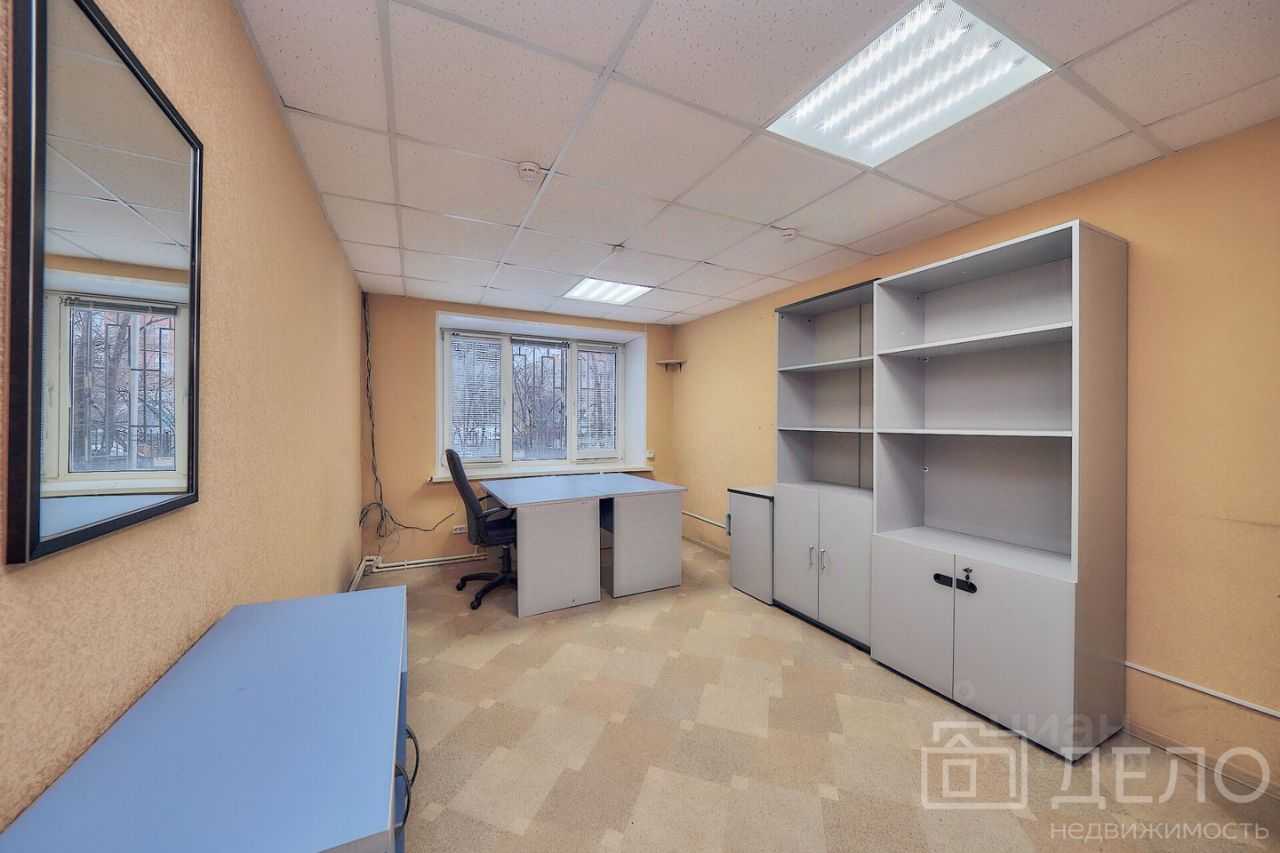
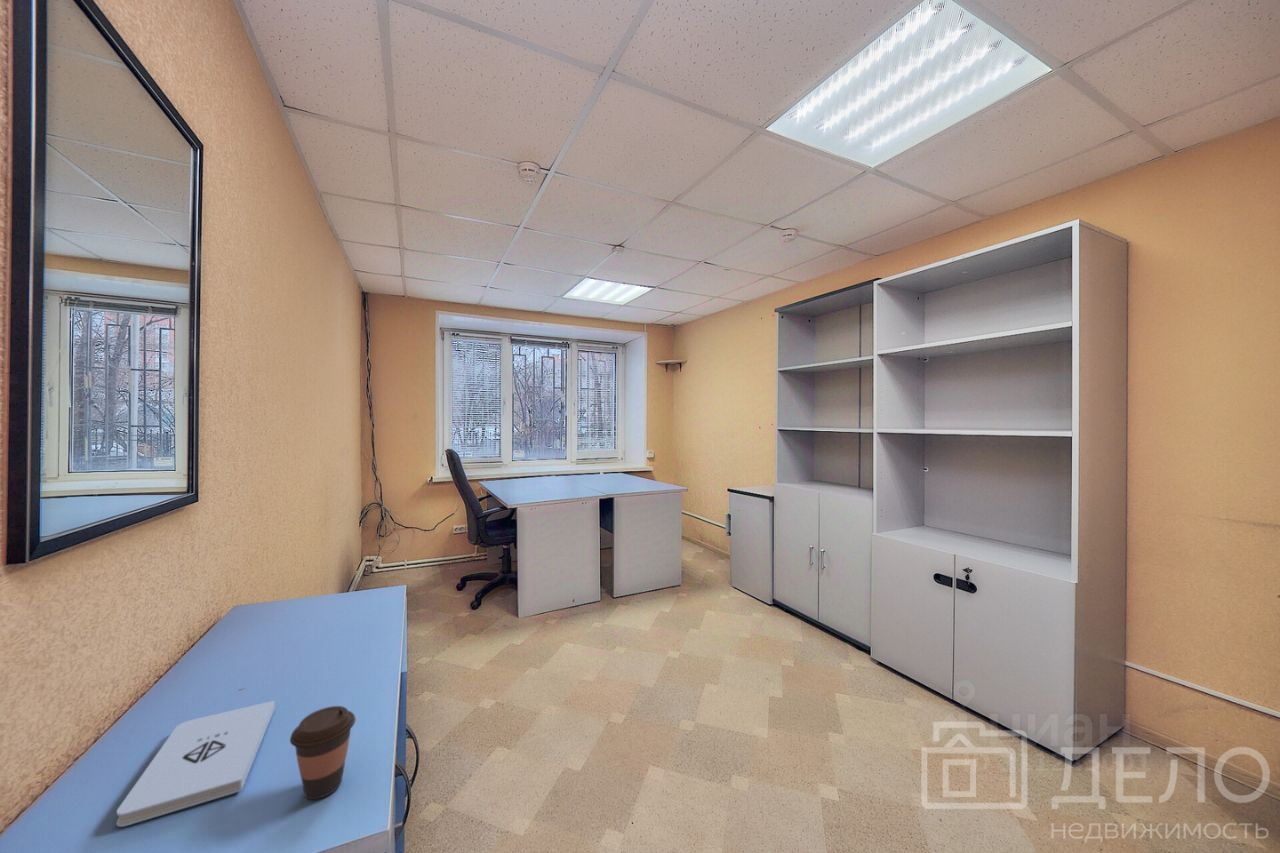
+ notepad (207, 753)
+ coffee cup (323, 752)
